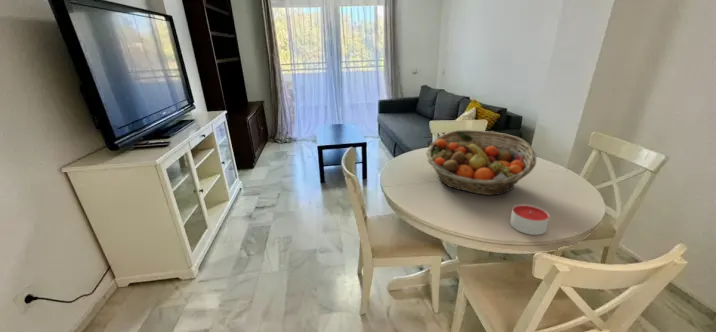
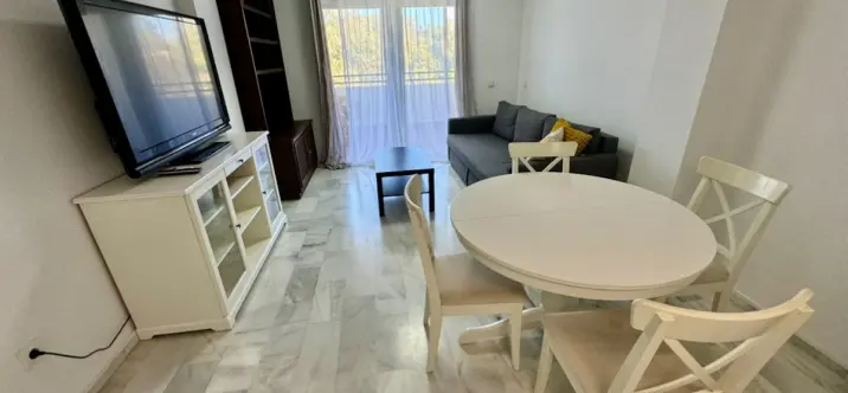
- candle (529, 218)
- fruit basket (476, 160)
